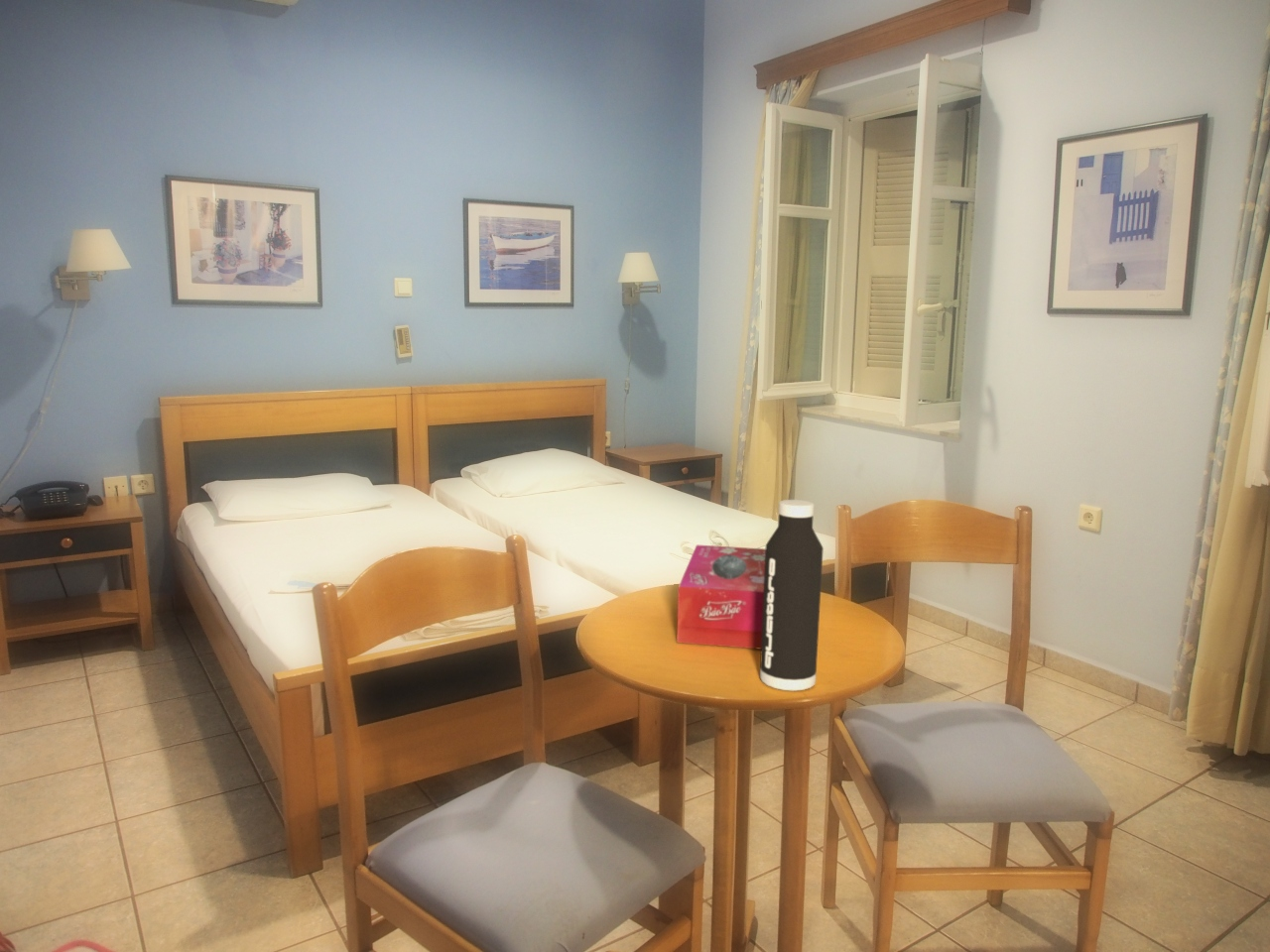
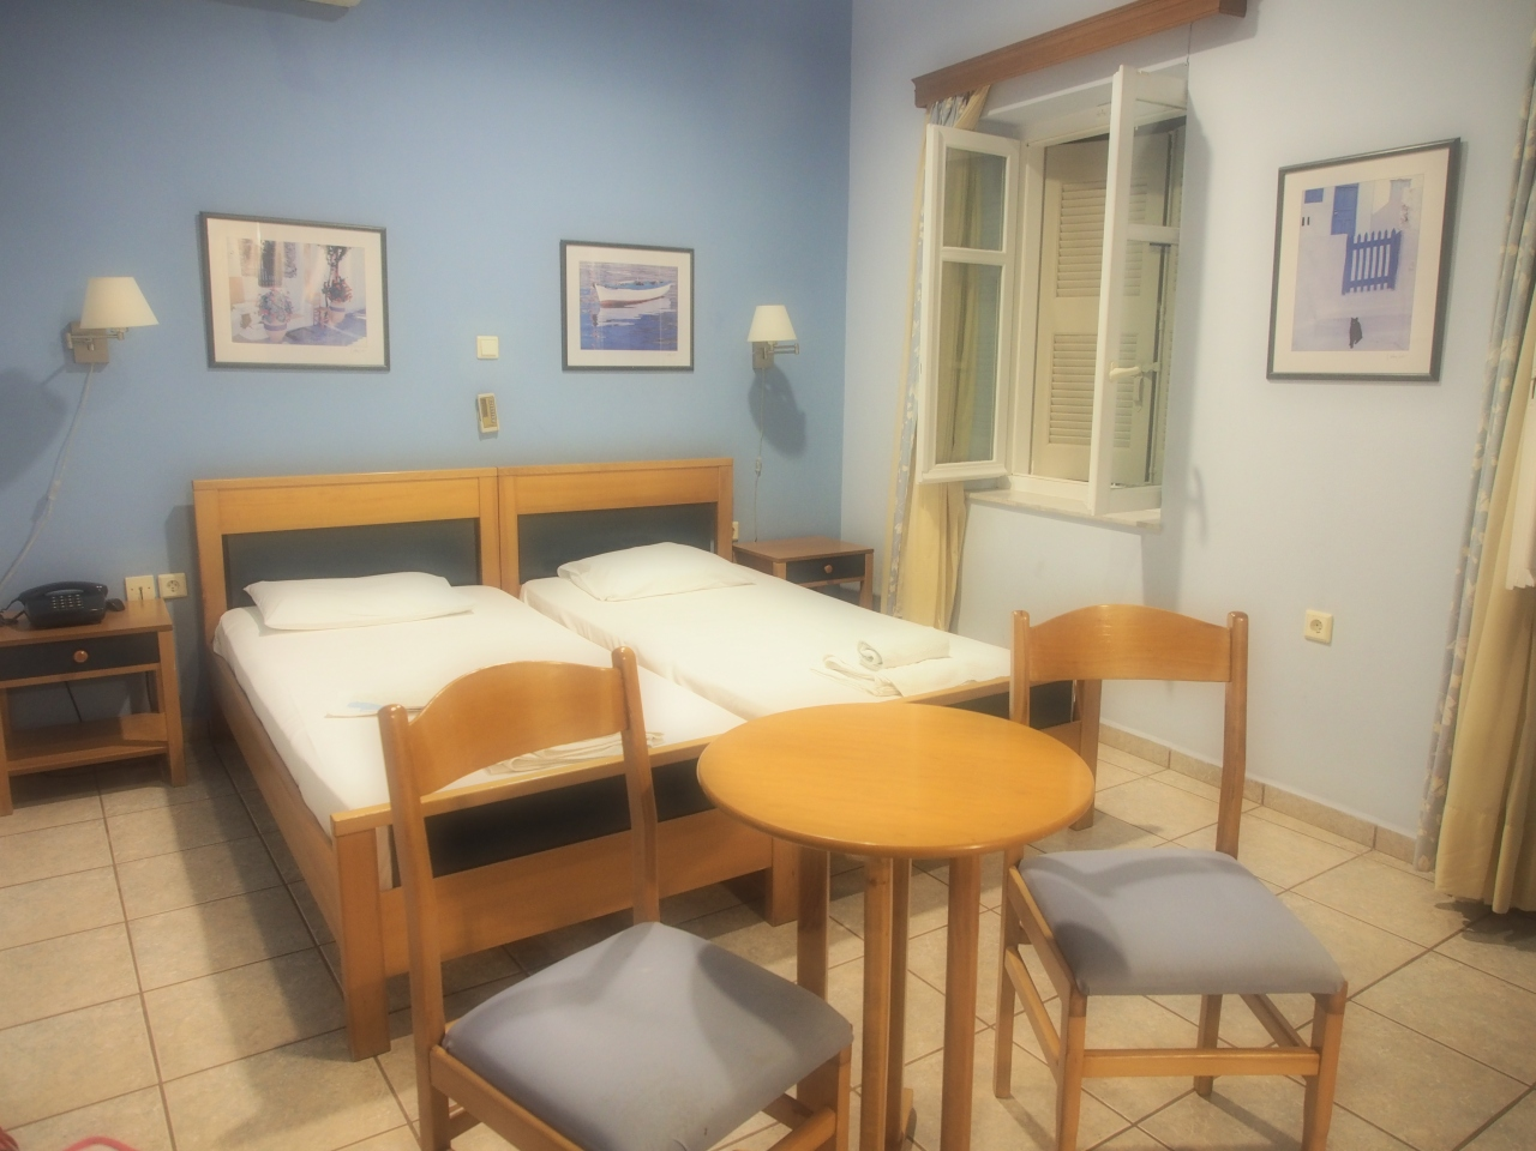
- water bottle (791, 592)
- tissue box (728, 592)
